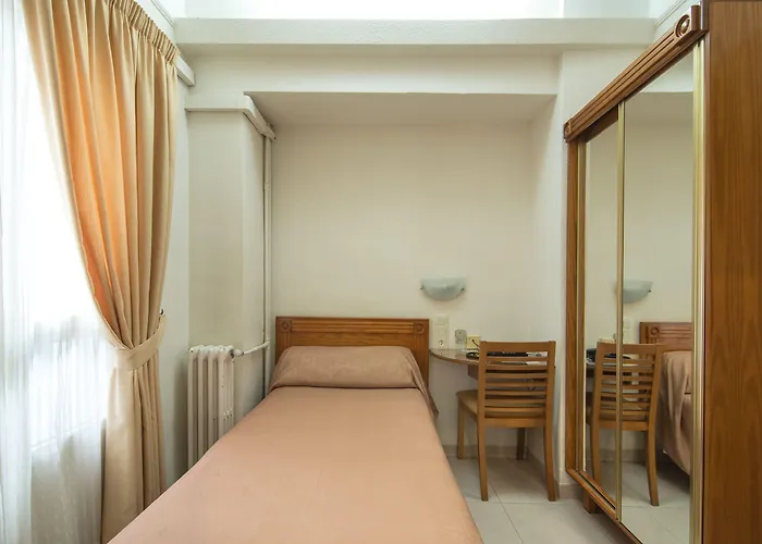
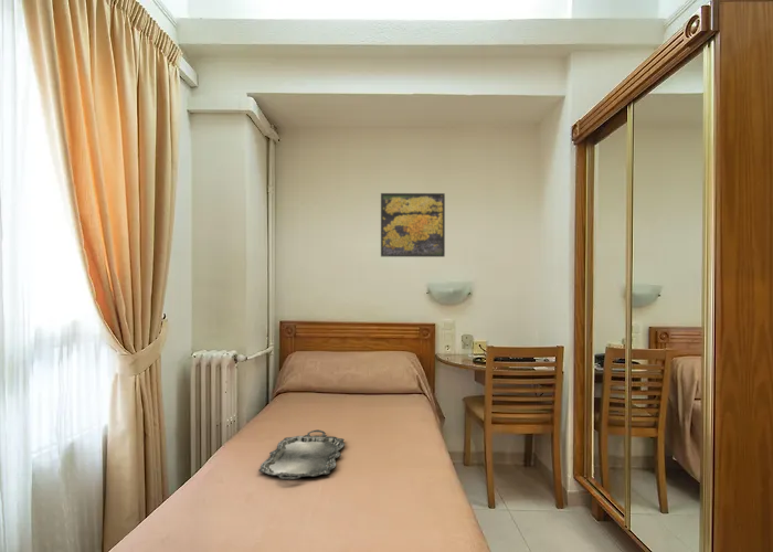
+ serving tray (305, 454)
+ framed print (412, 224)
